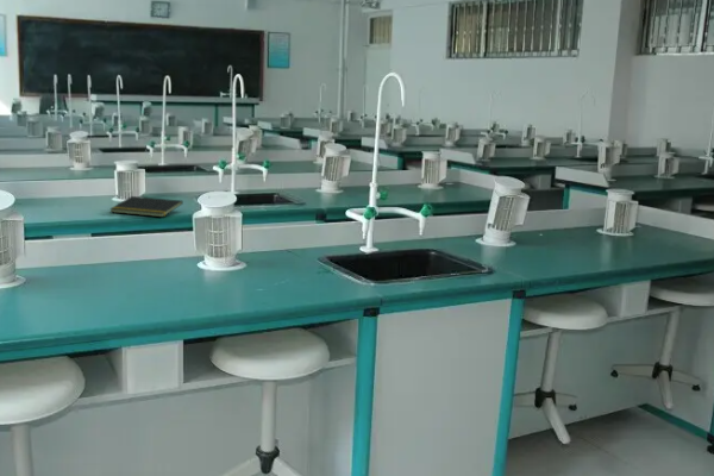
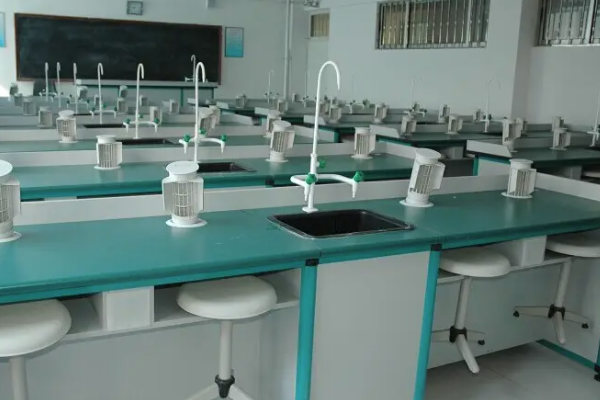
- notepad (146, 206)
